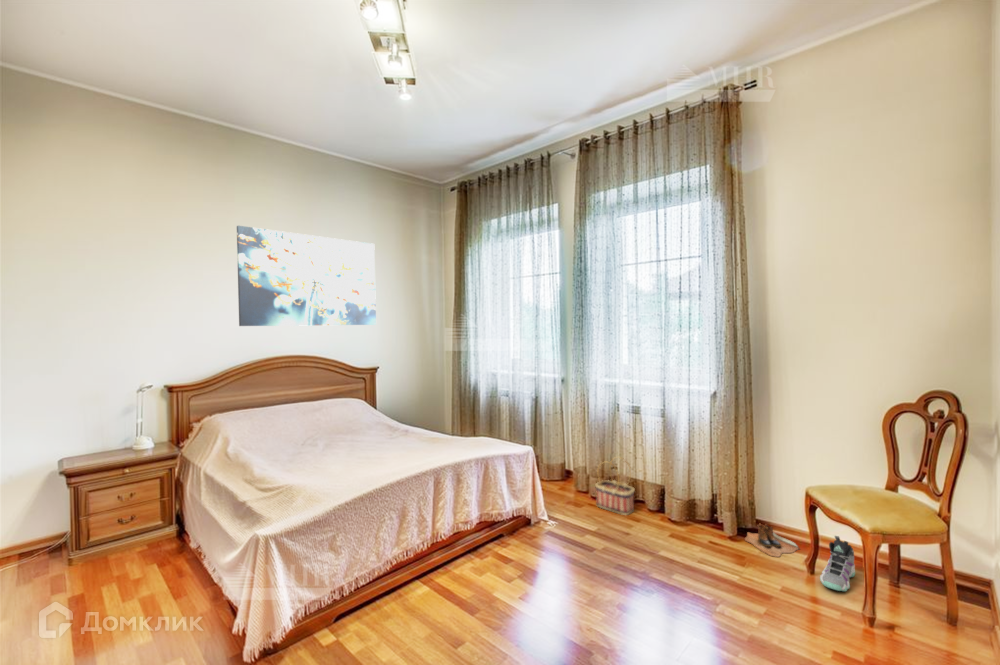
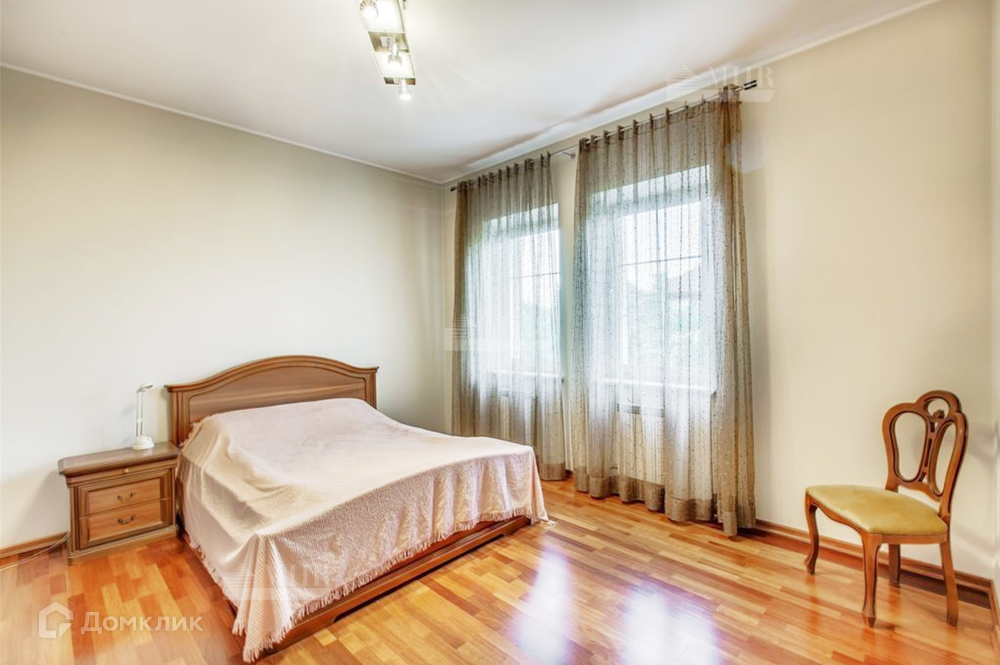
- basket (615, 483)
- wall art (313, 280)
- boots (770, 536)
- sneaker (837, 558)
